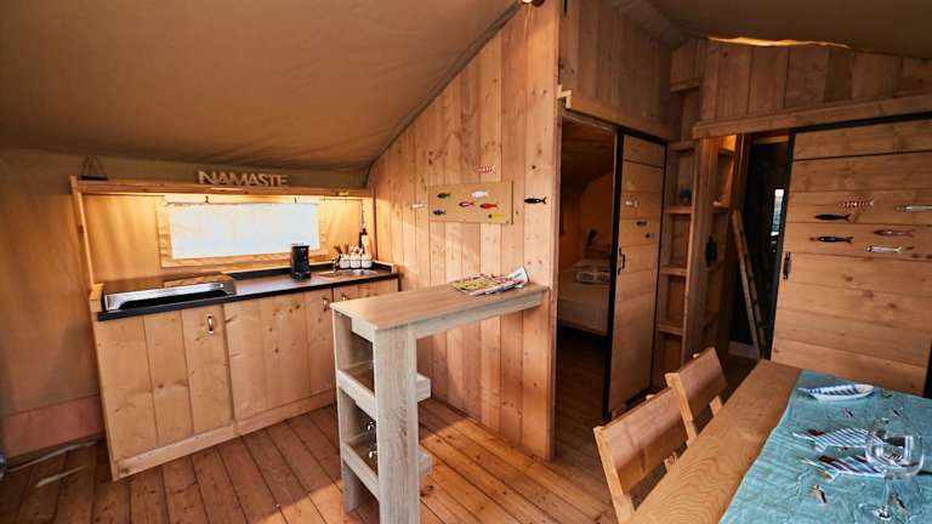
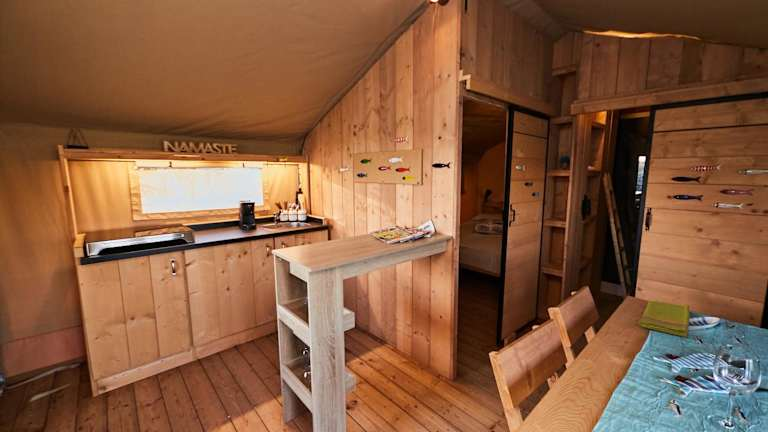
+ dish towel (665, 315)
